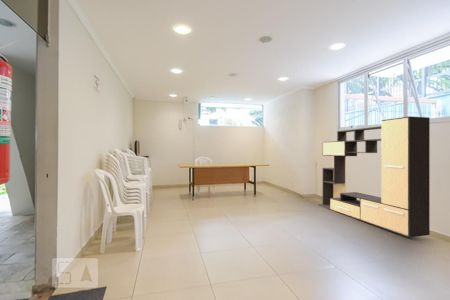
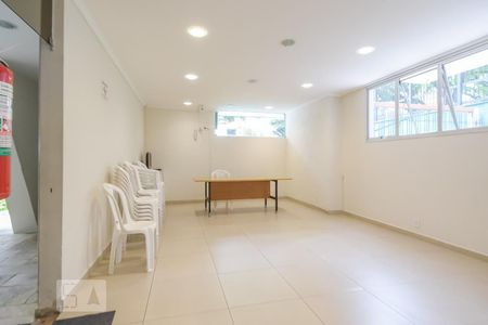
- media console (345, 170)
